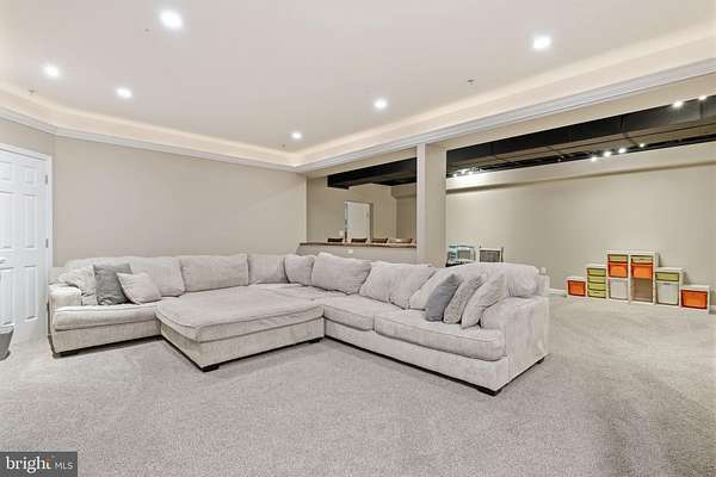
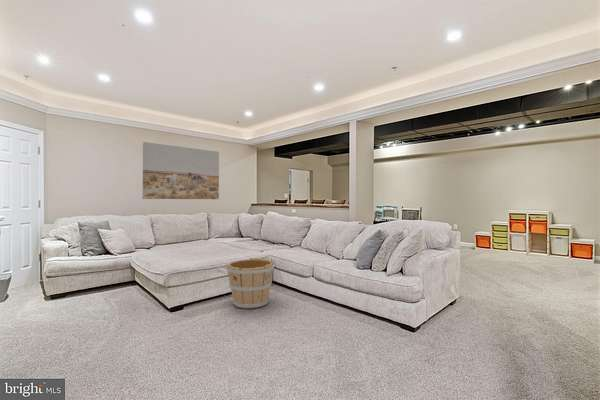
+ wall art (184, 173)
+ wooden bucket (250, 282)
